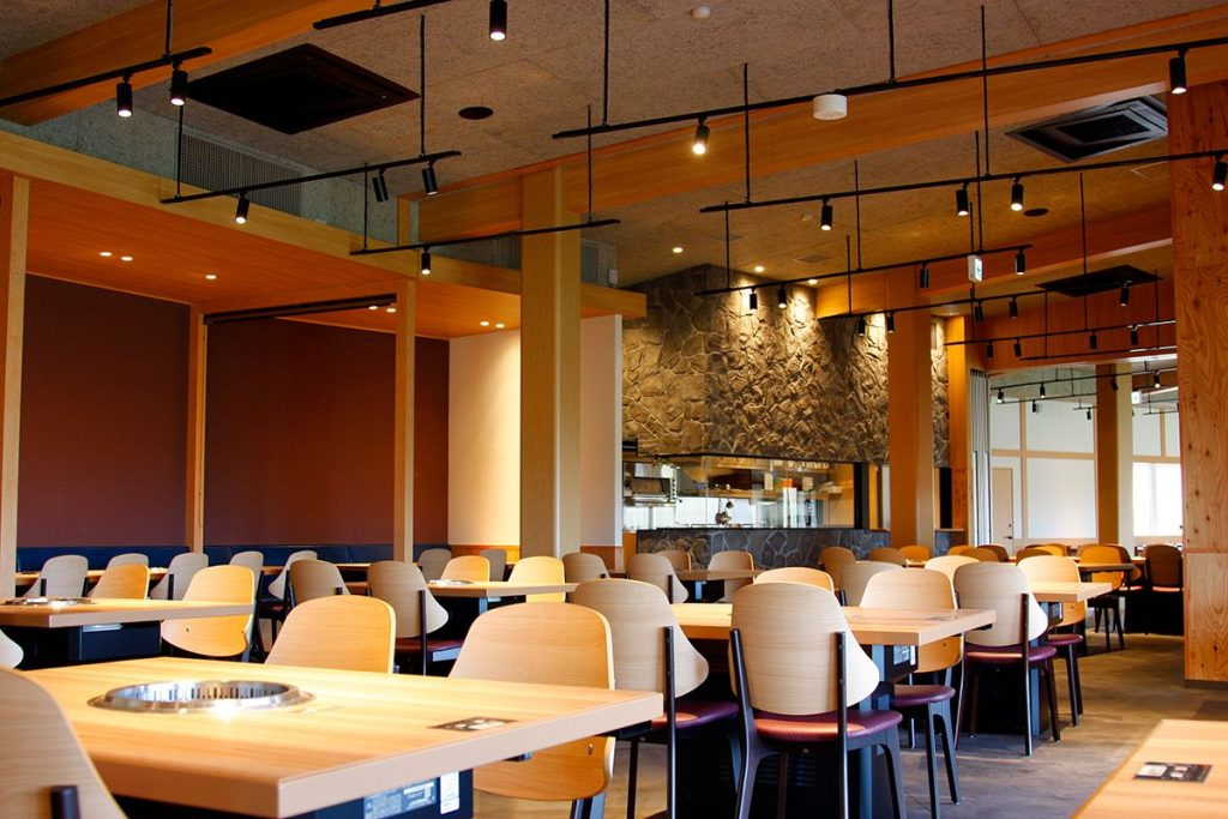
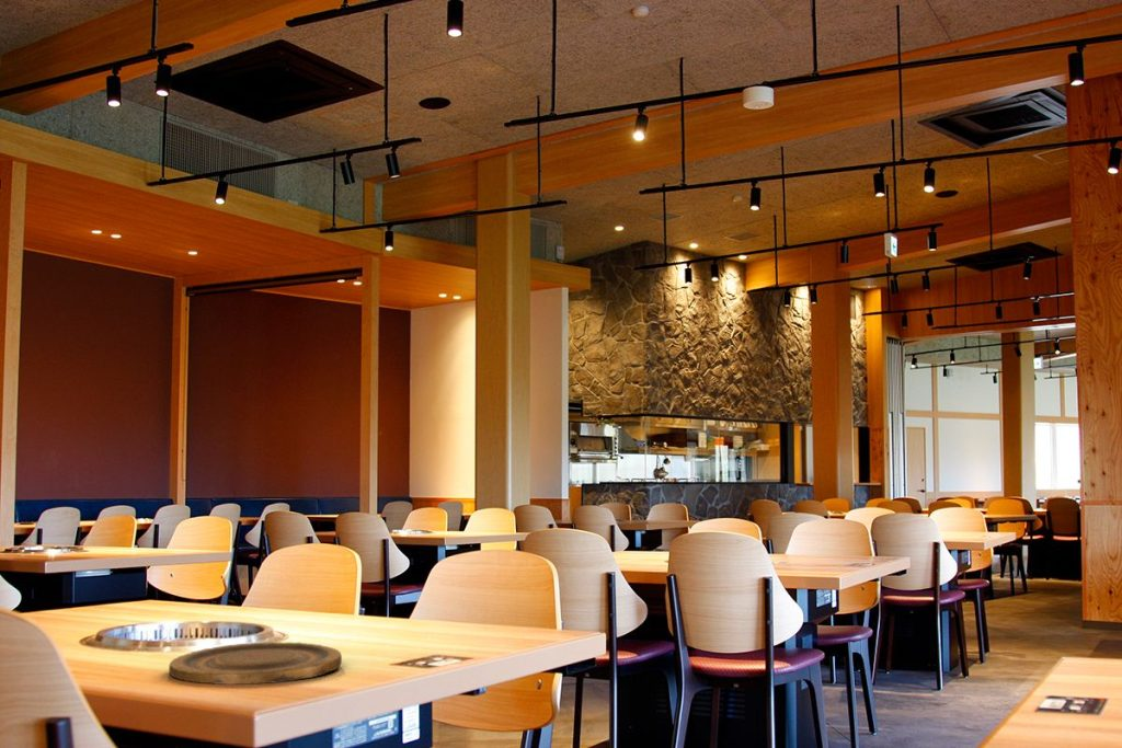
+ plate (256, 661)
